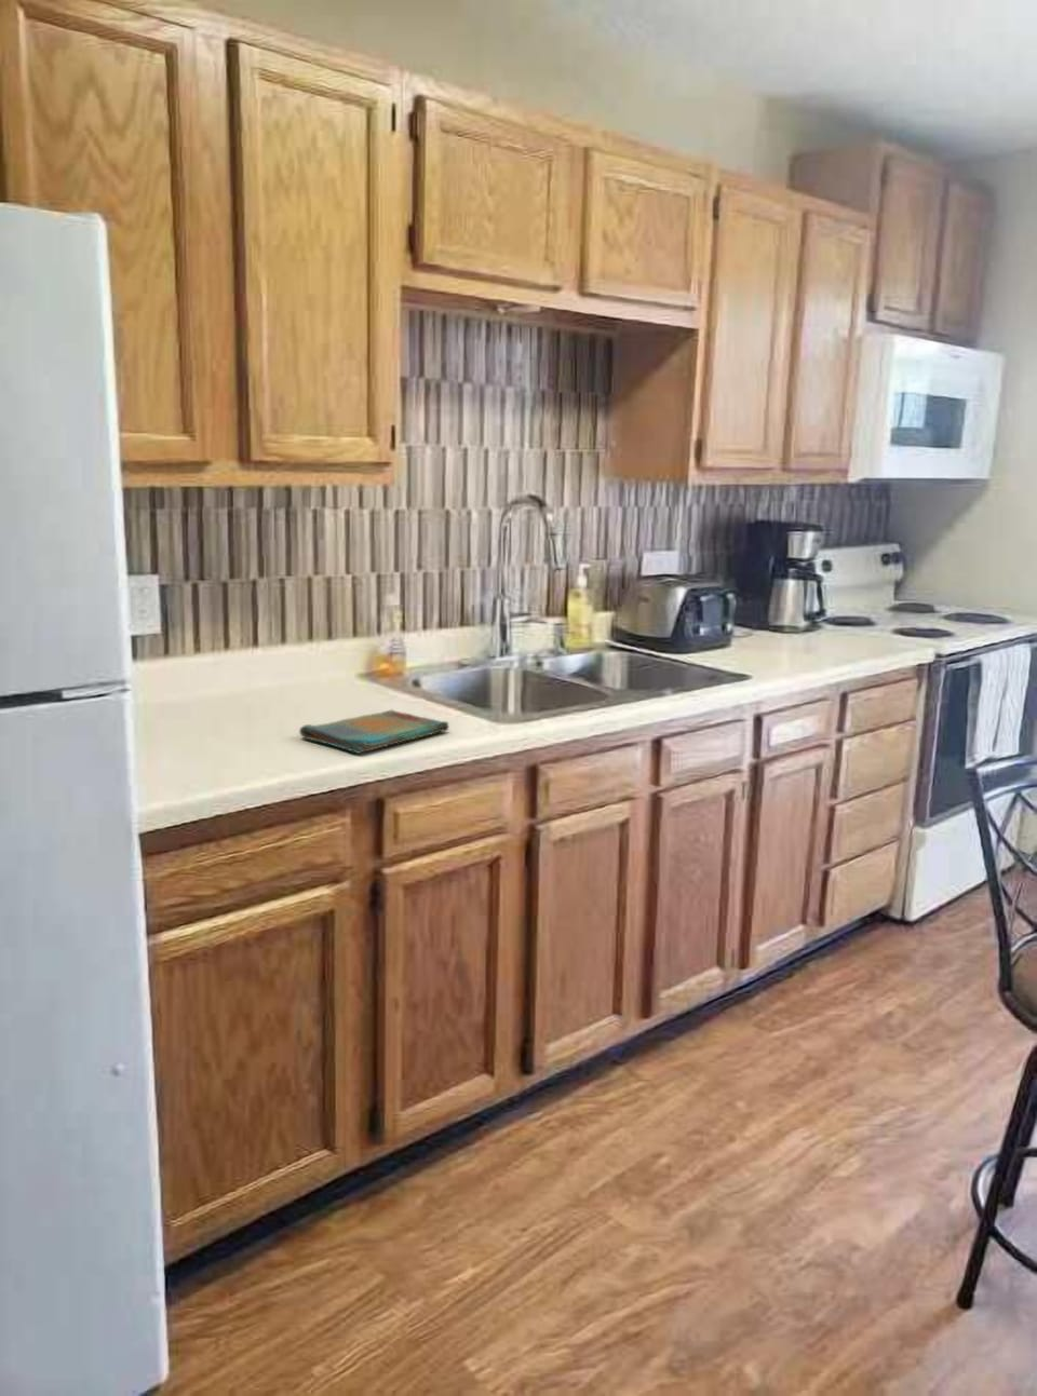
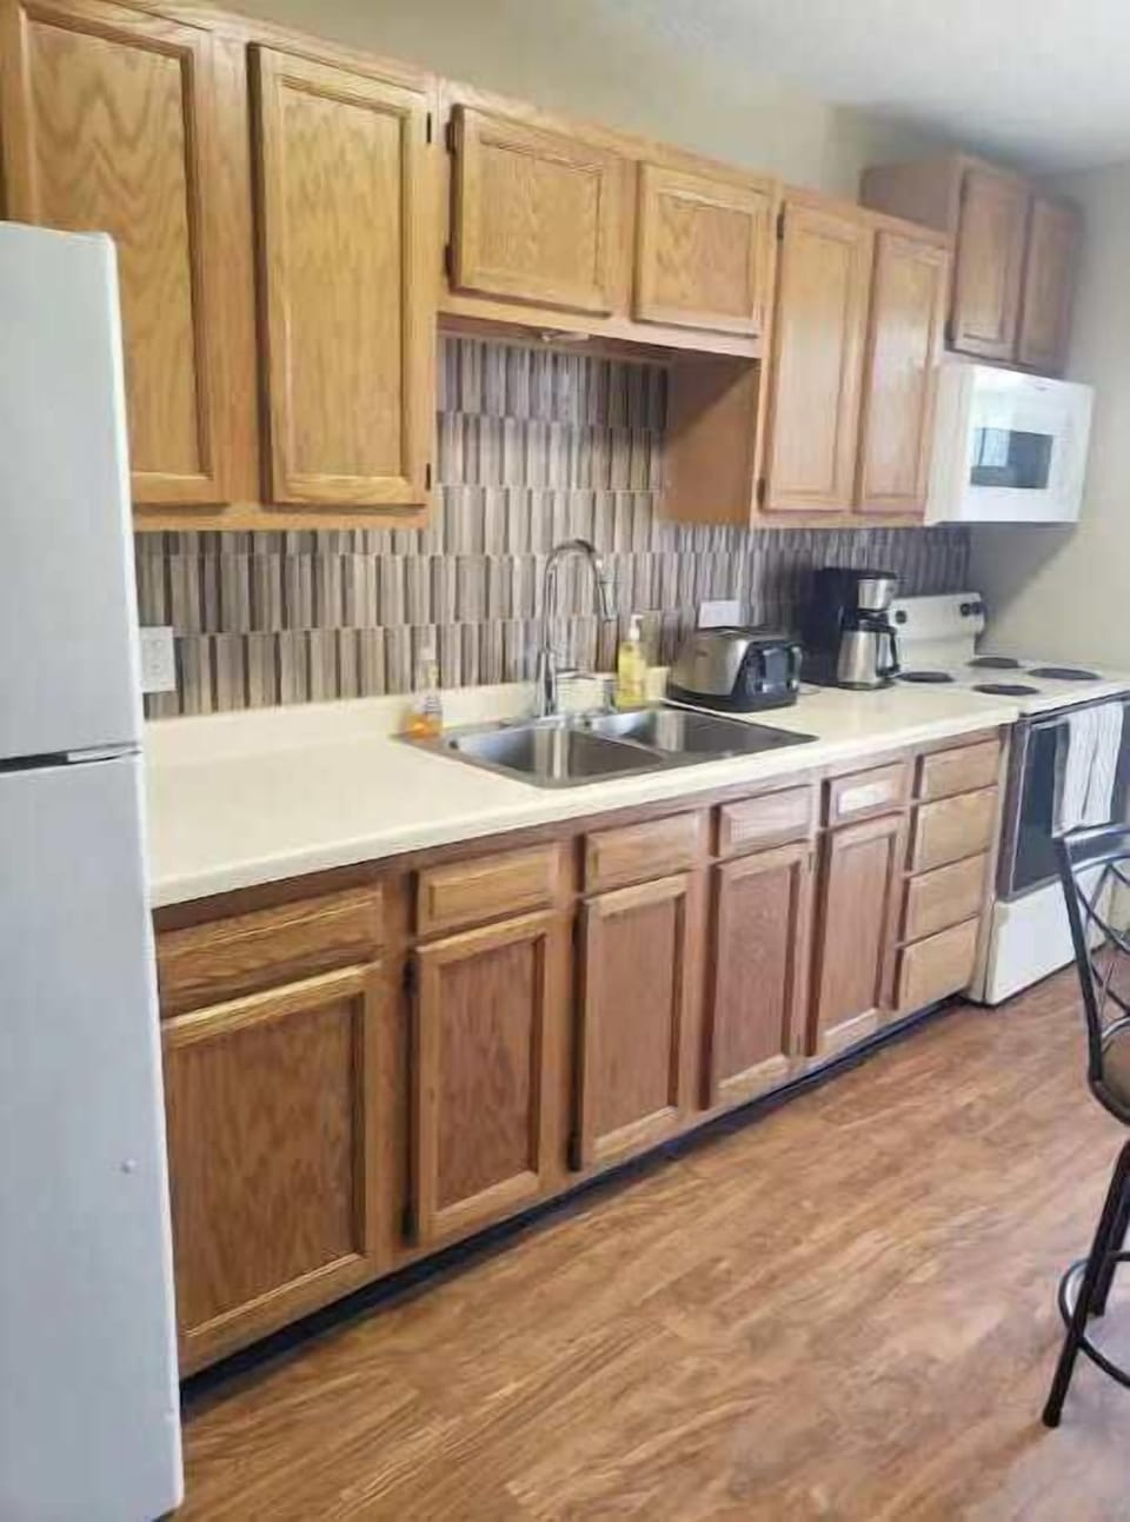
- dish towel (375, 727)
